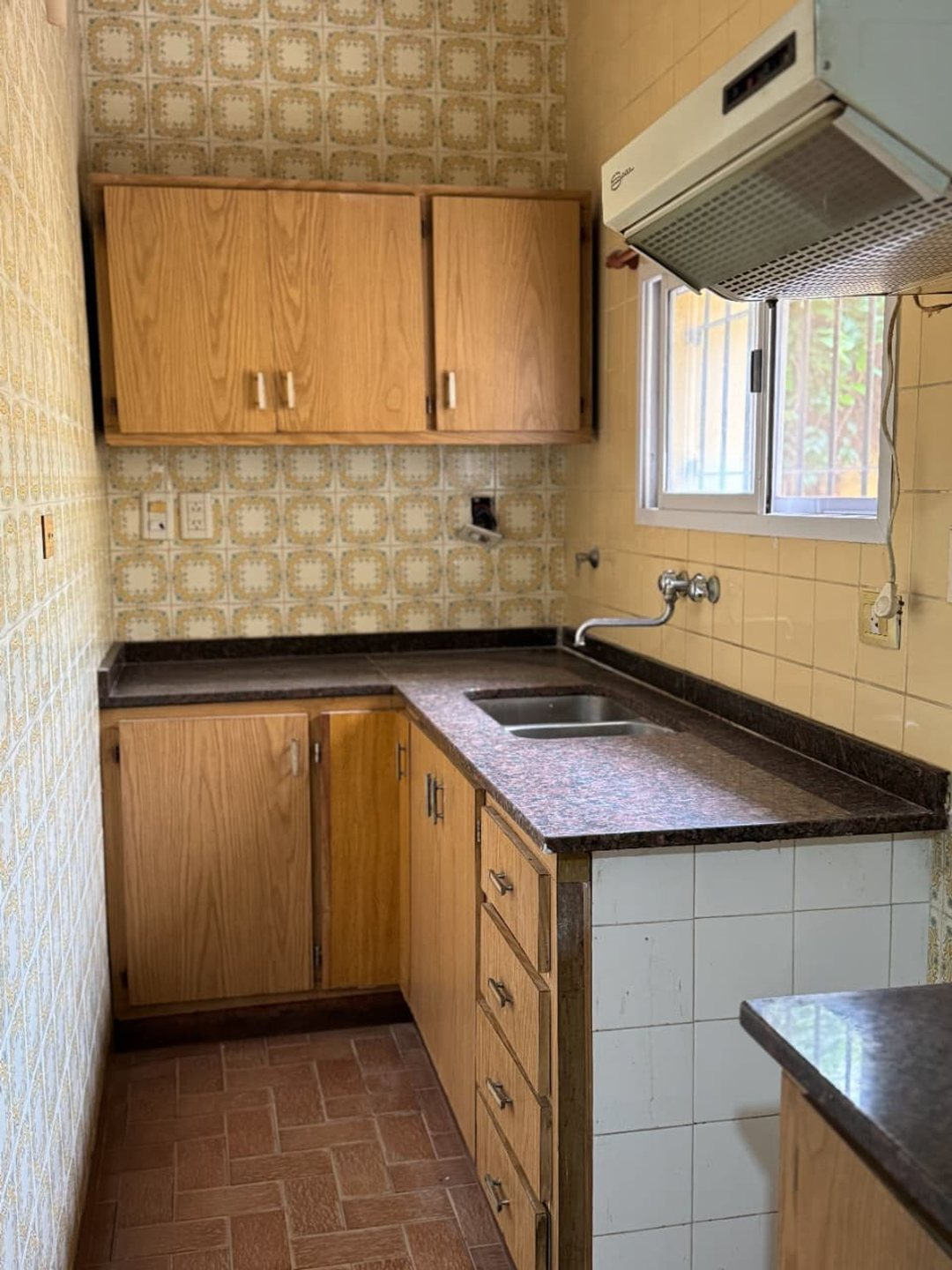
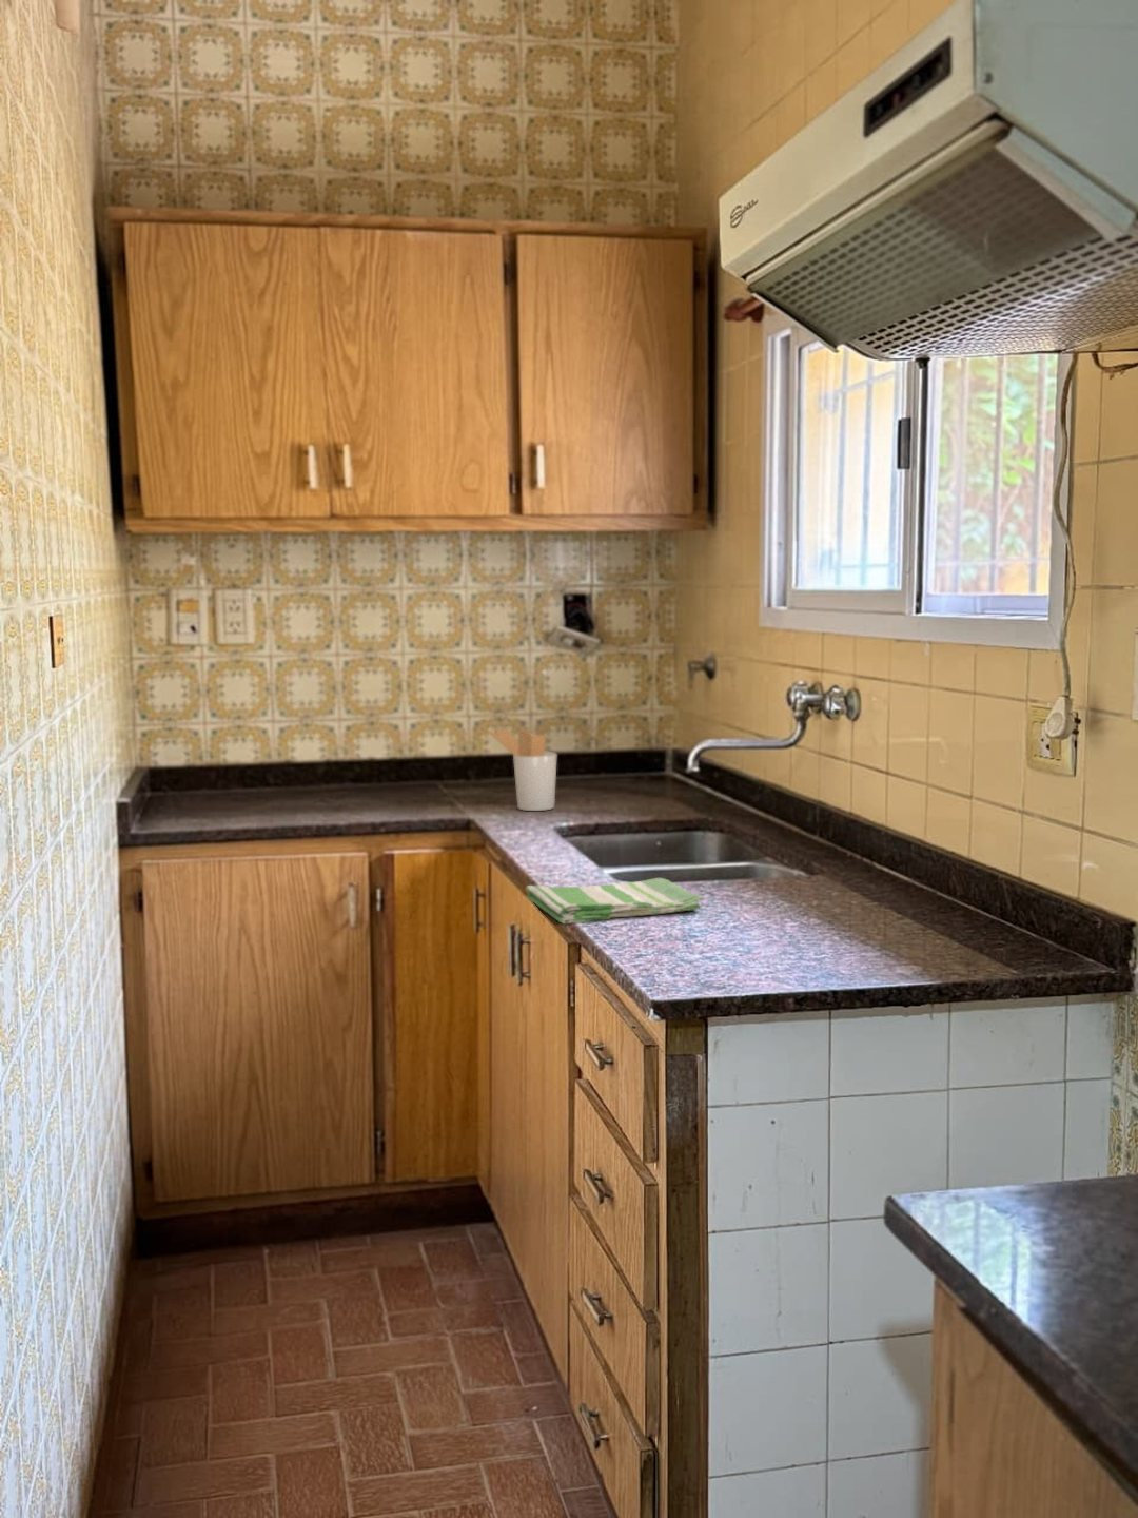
+ utensil holder (524, 766)
+ dish towel (612, 896)
